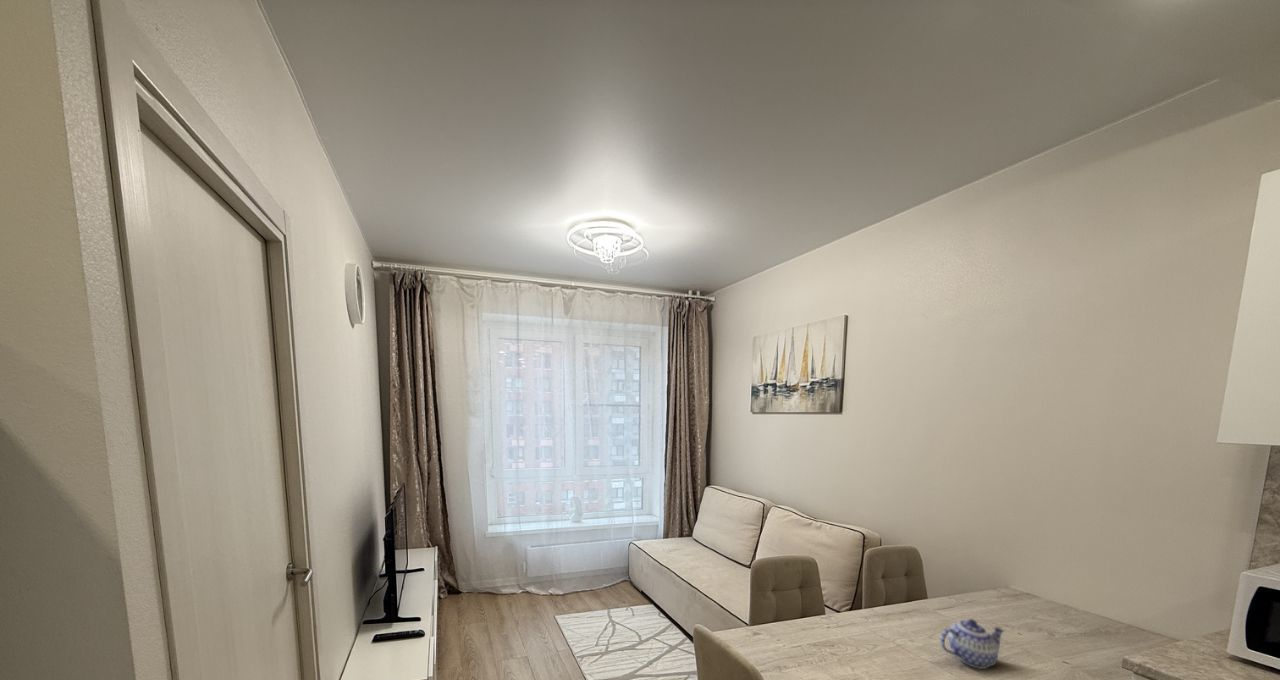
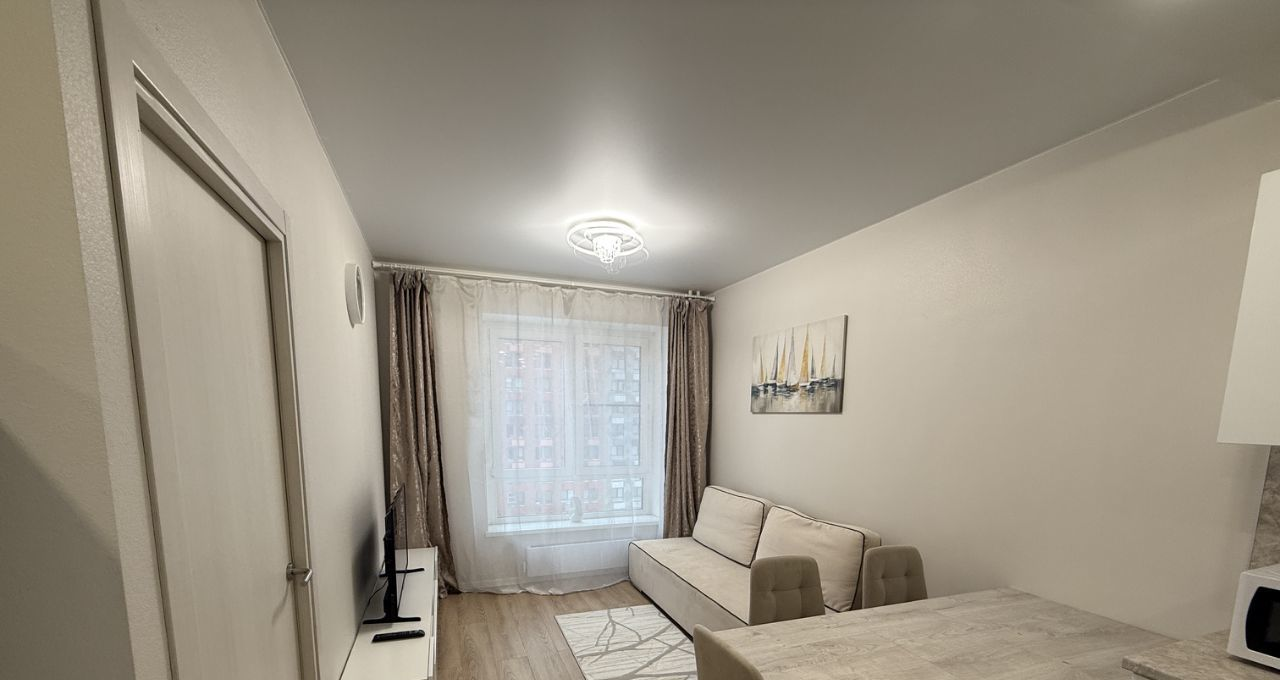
- teapot (972, 640)
